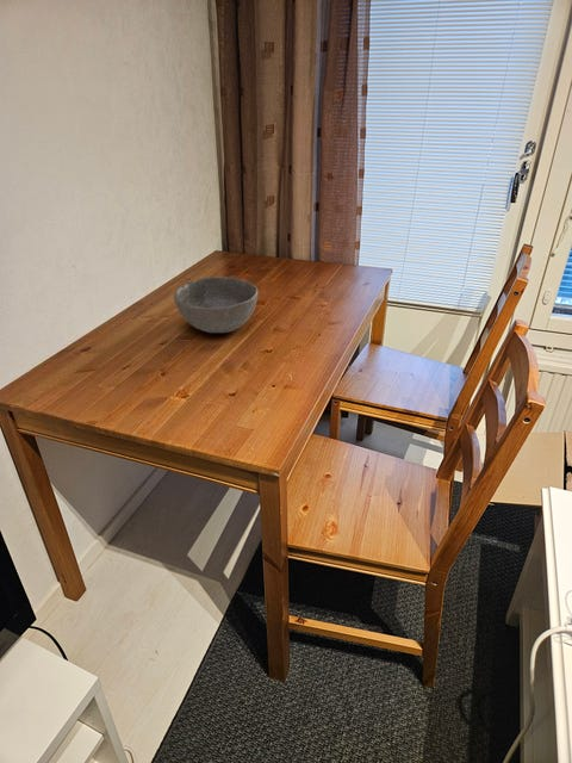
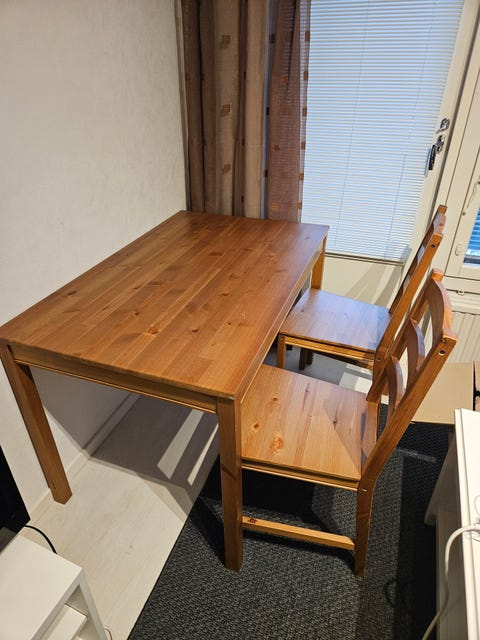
- bowl (217, 309)
